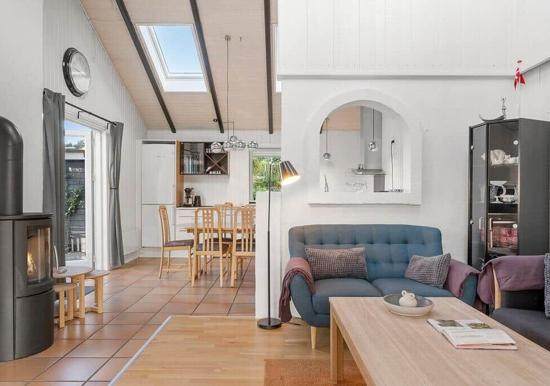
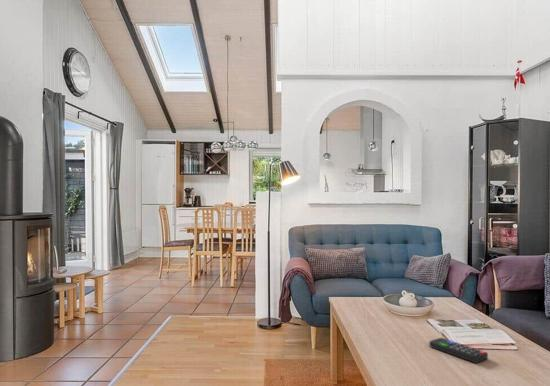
+ remote control (457, 349)
